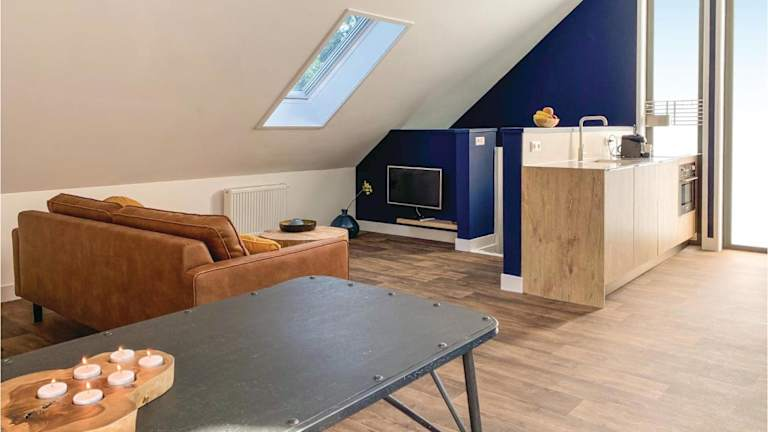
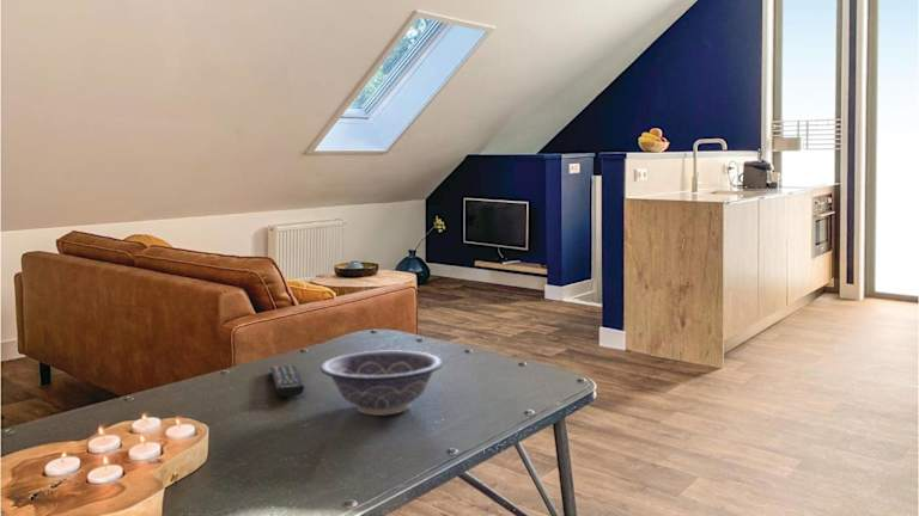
+ remote control (286, 379)
+ decorative bowl (382, 385)
